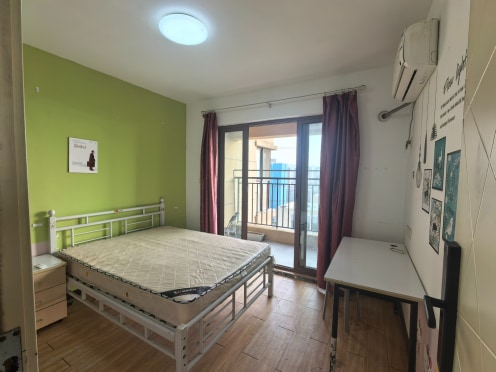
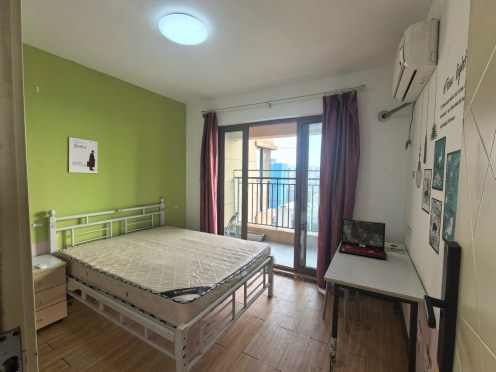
+ laptop (362, 237)
